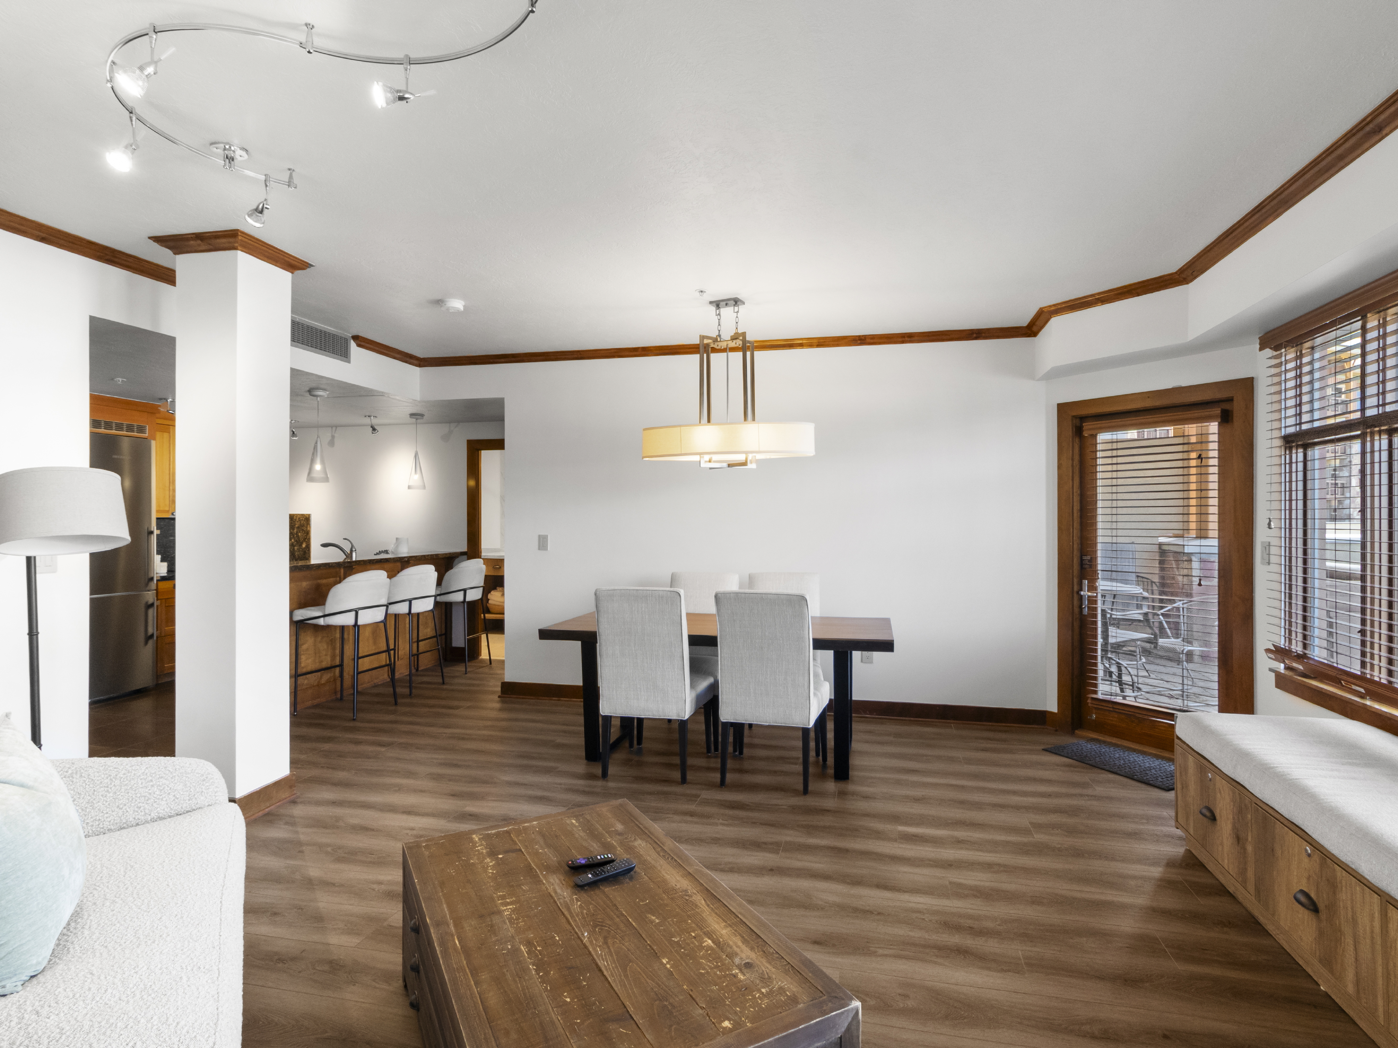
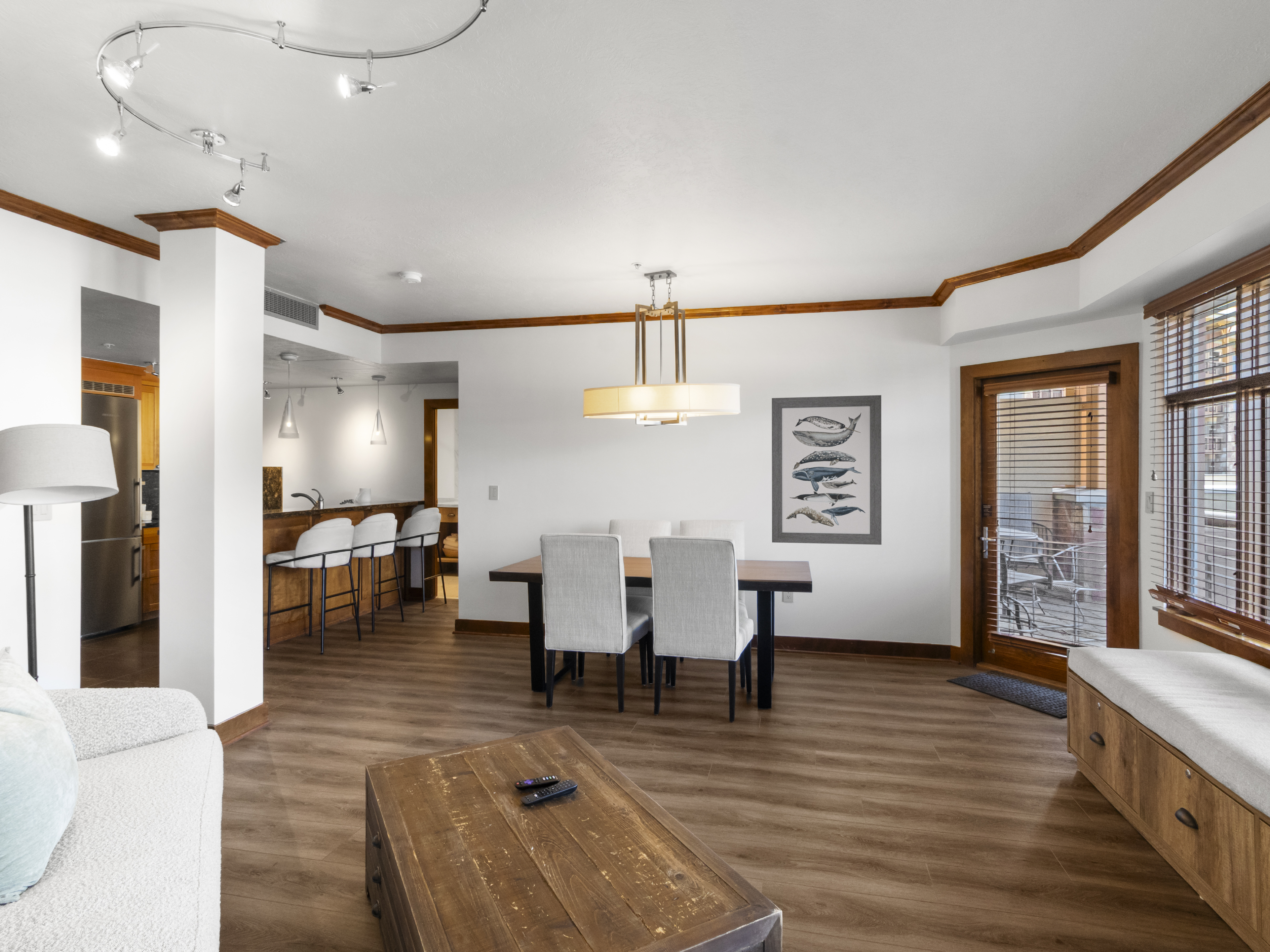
+ wall art (825, 470)
